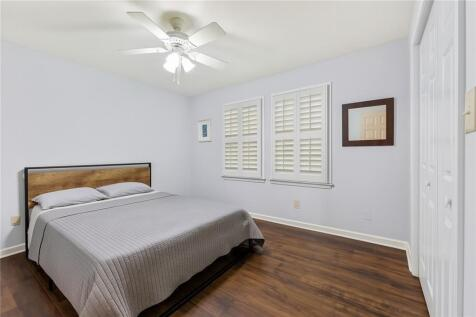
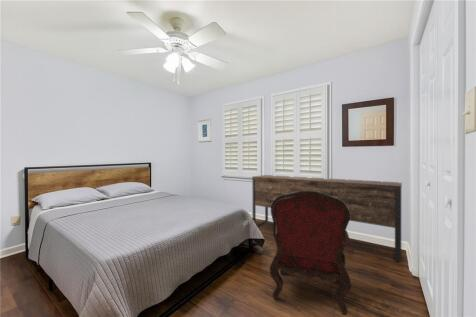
+ cabinet (322, 193)
+ armchair (309, 239)
